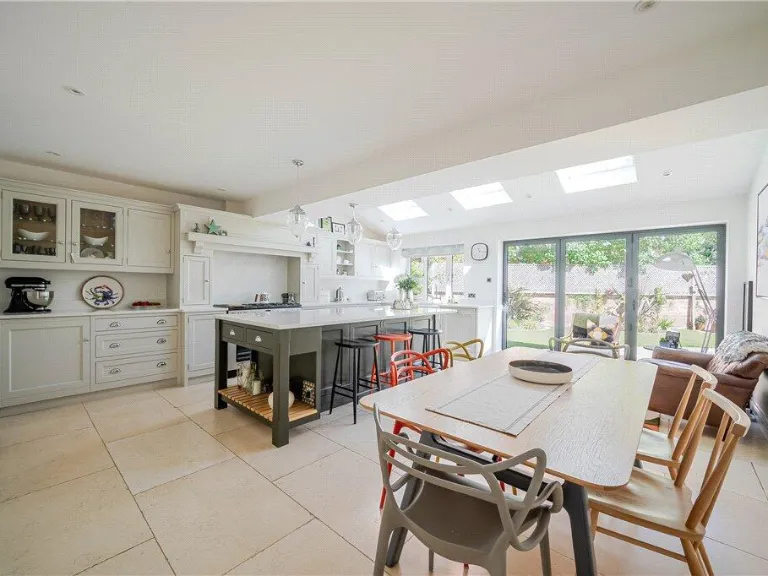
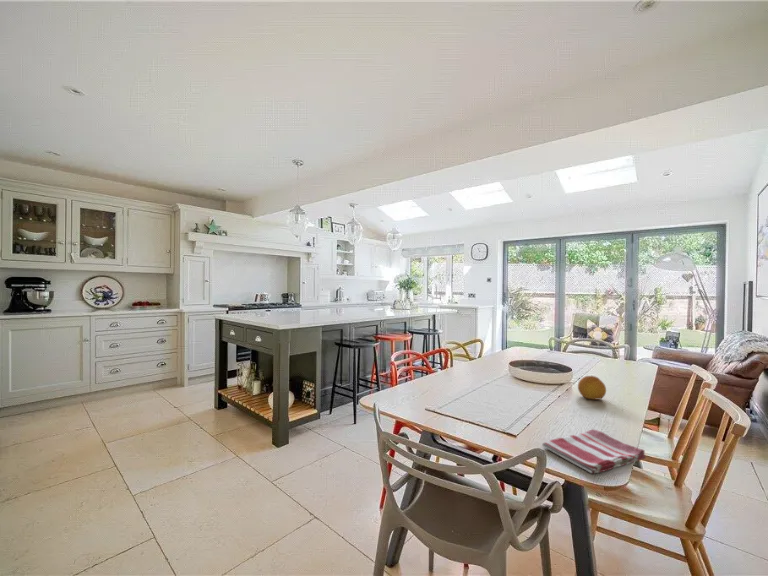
+ dish towel (592, 448)
+ fruit (591, 386)
